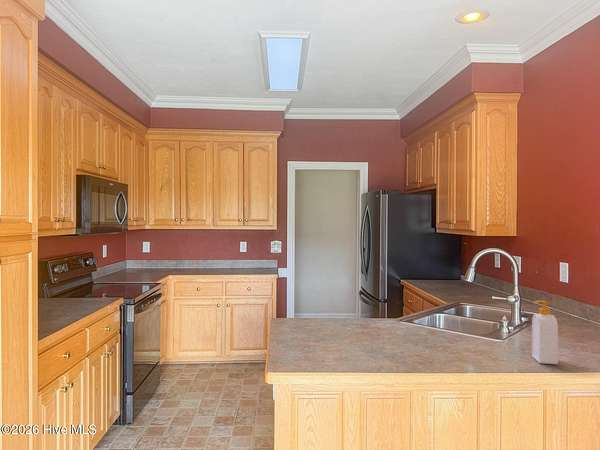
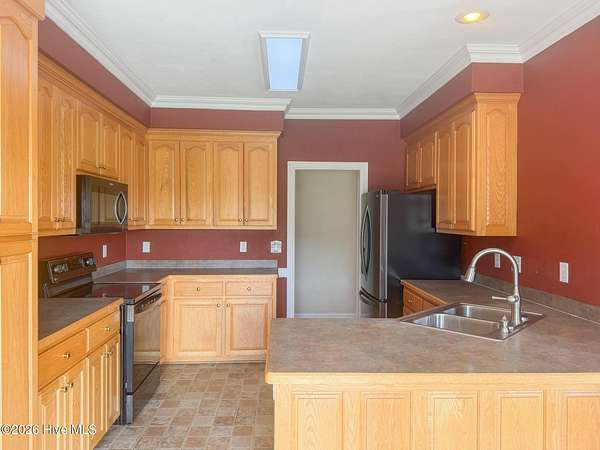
- soap bottle (543, 330)
